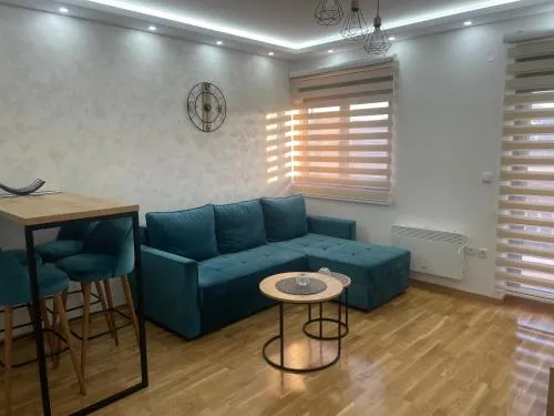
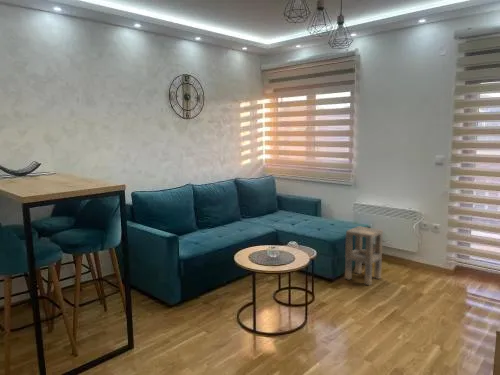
+ side table (363, 254)
